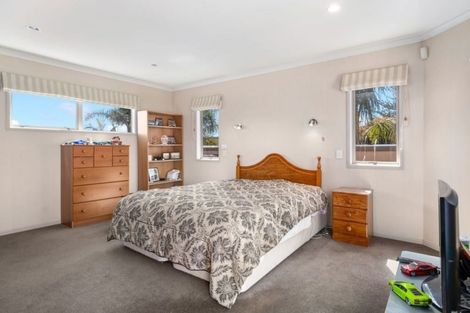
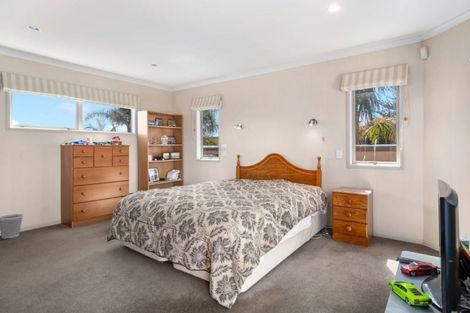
+ wastebasket (10, 226)
